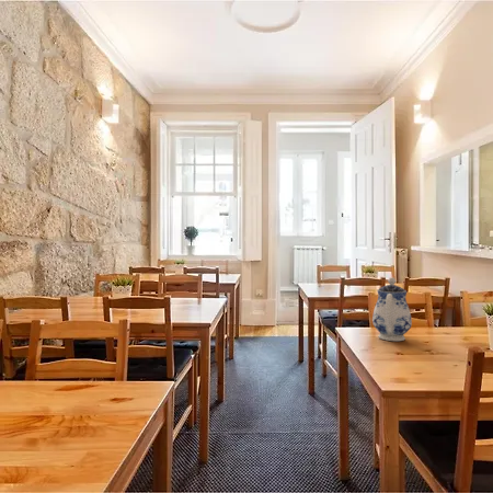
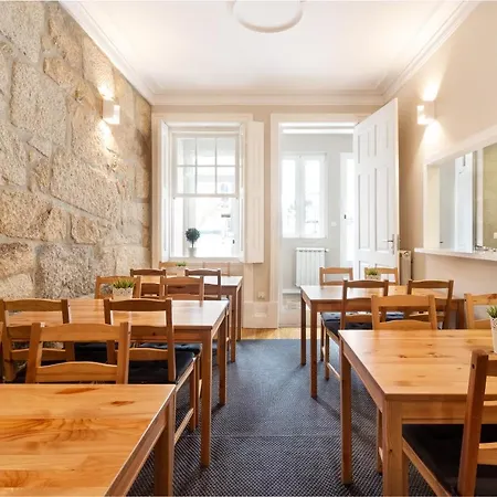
- teapot (391, 307)
